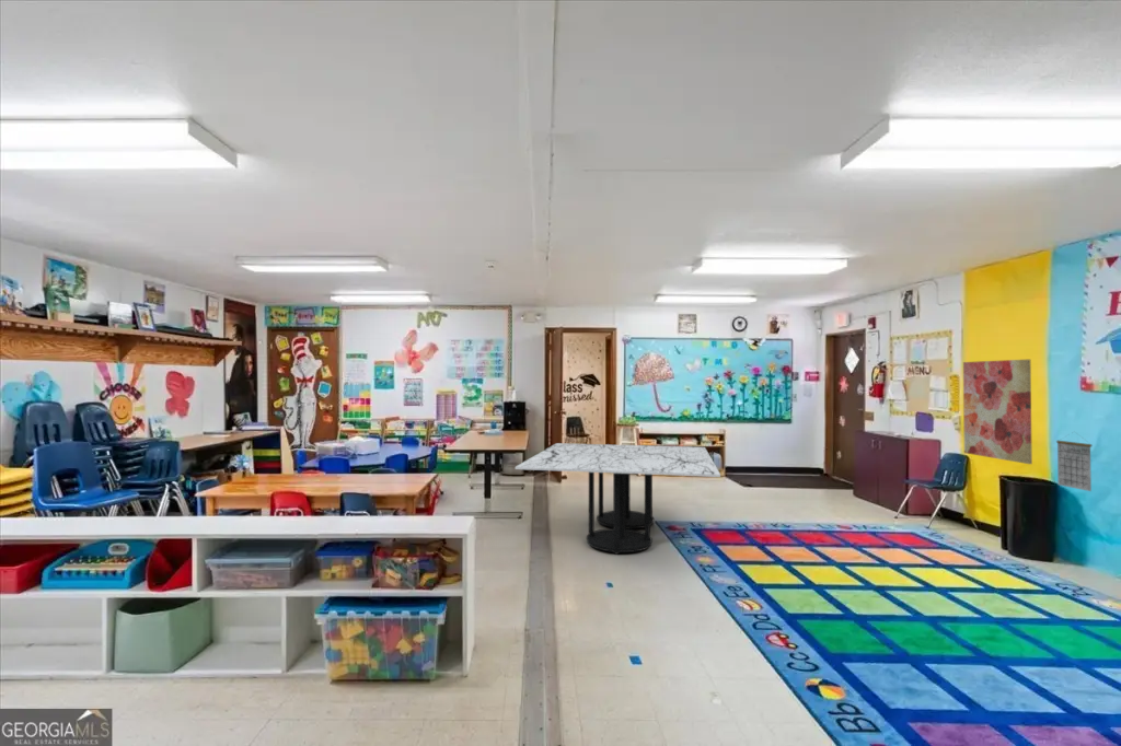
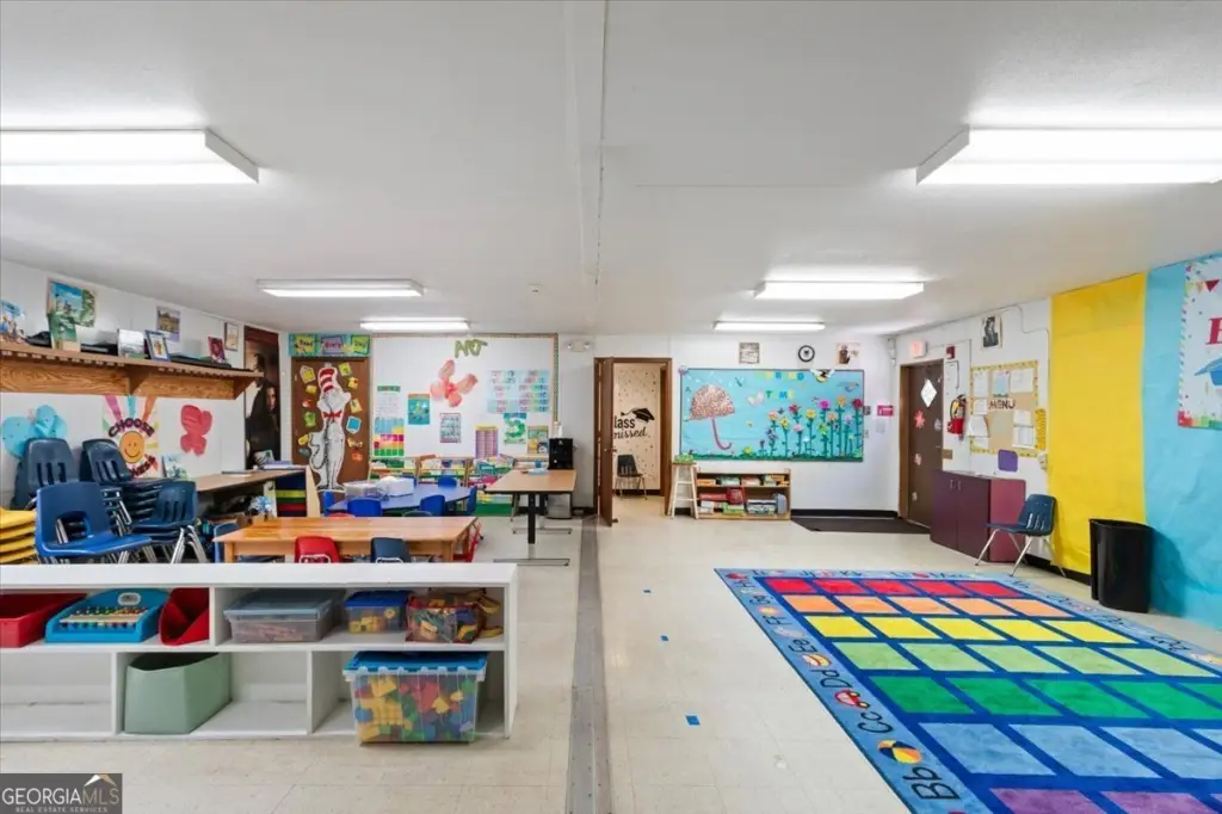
- wall art (994, 409)
- calendar (1074, 459)
- dining table (622, 493)
